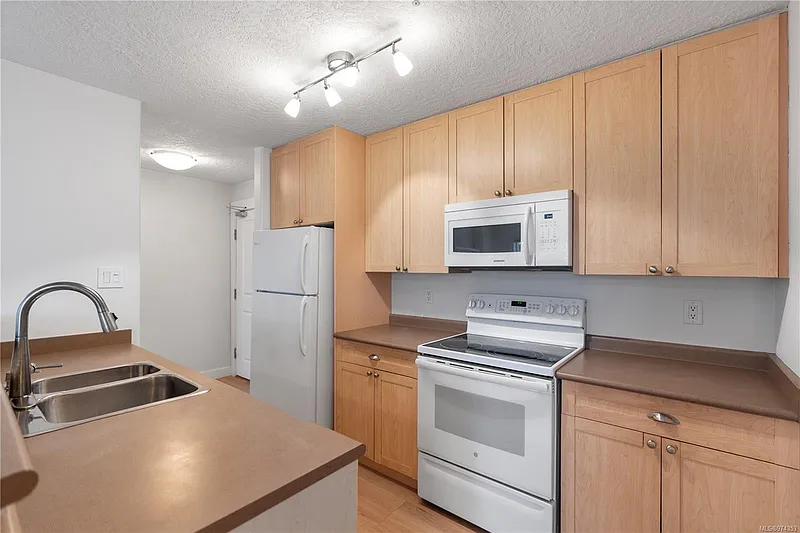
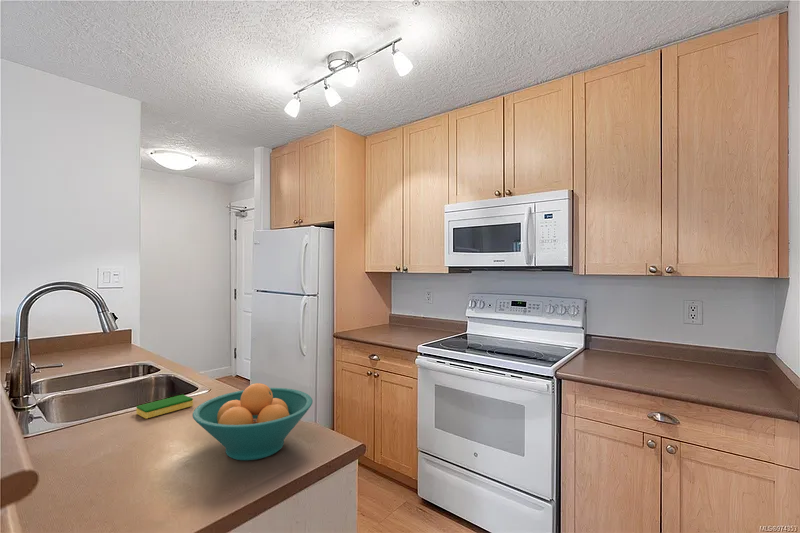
+ fruit bowl (255, 416)
+ dish sponge (165, 405)
